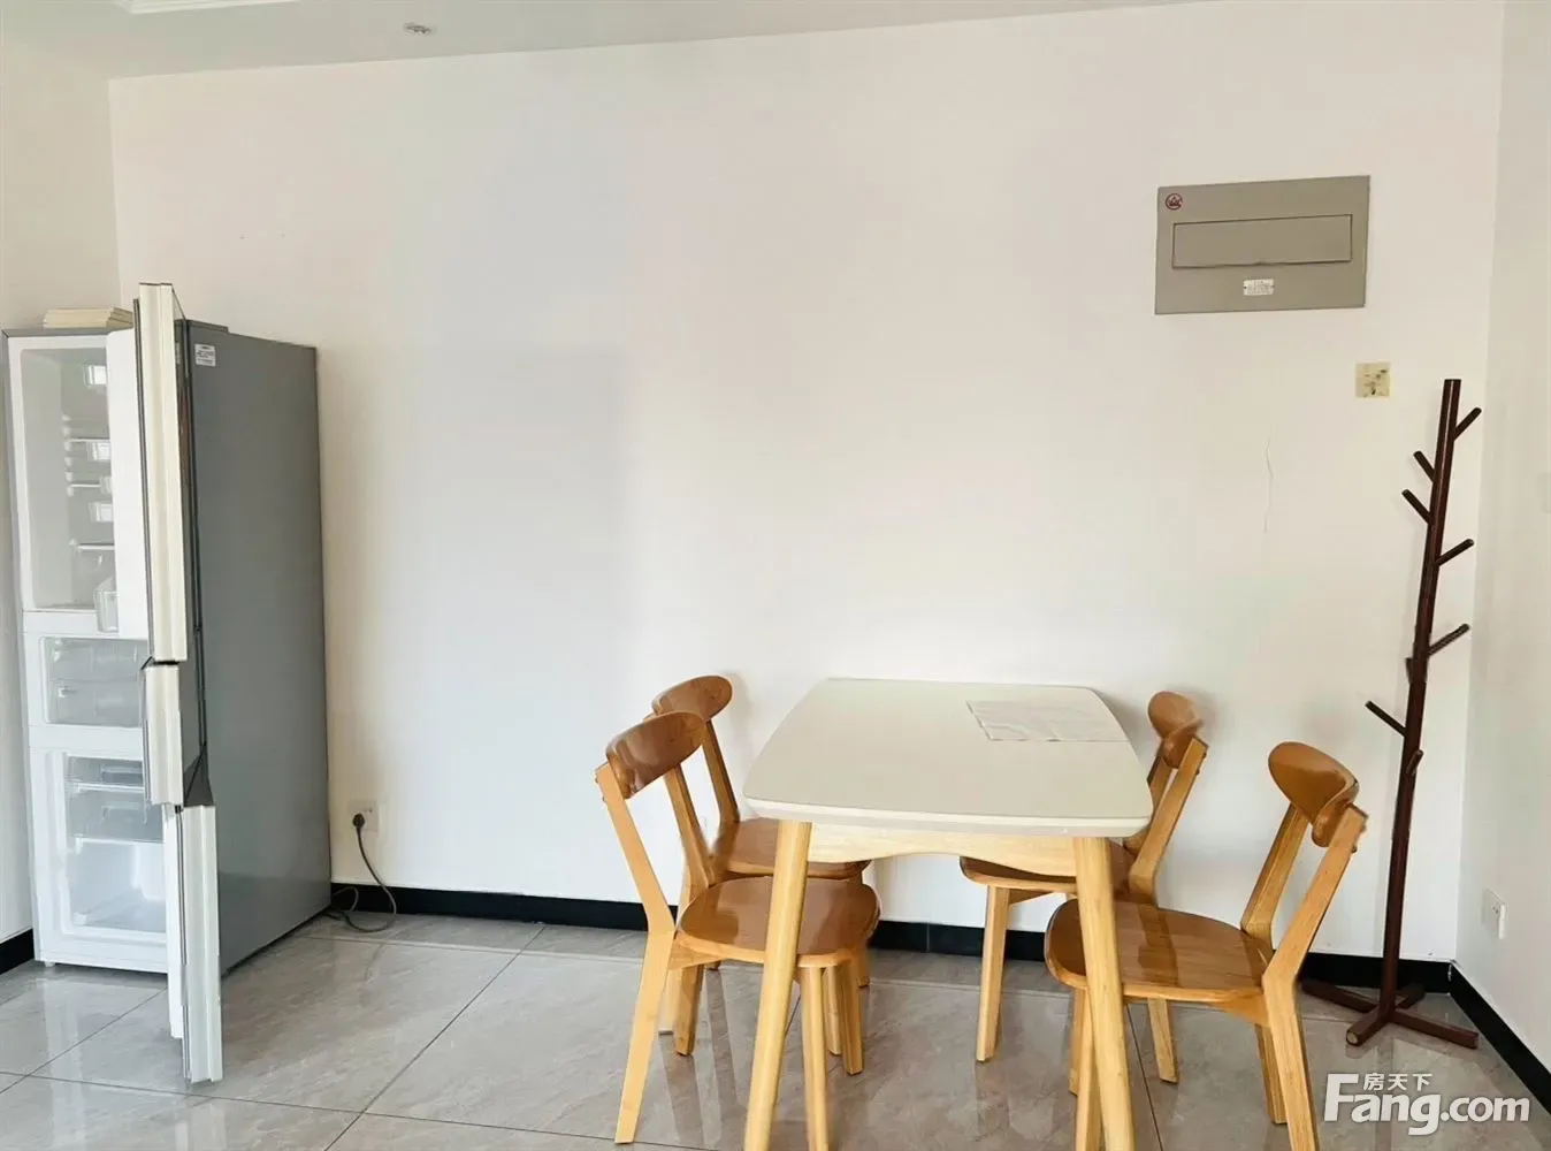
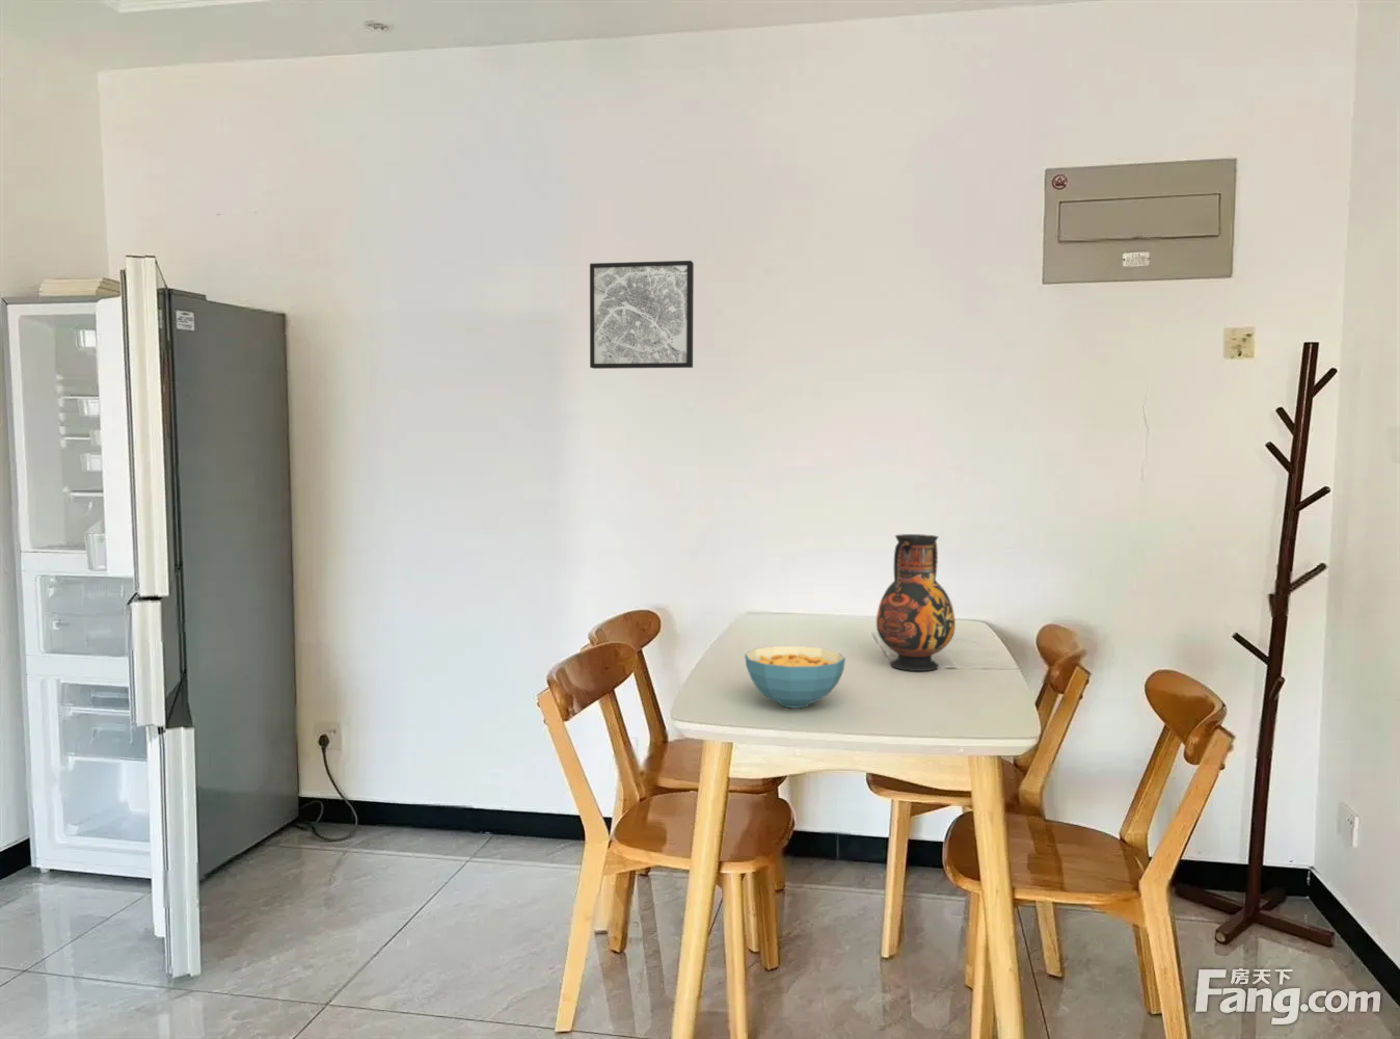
+ wall art (641, 314)
+ vase (916, 600)
+ cereal bowl (793, 680)
